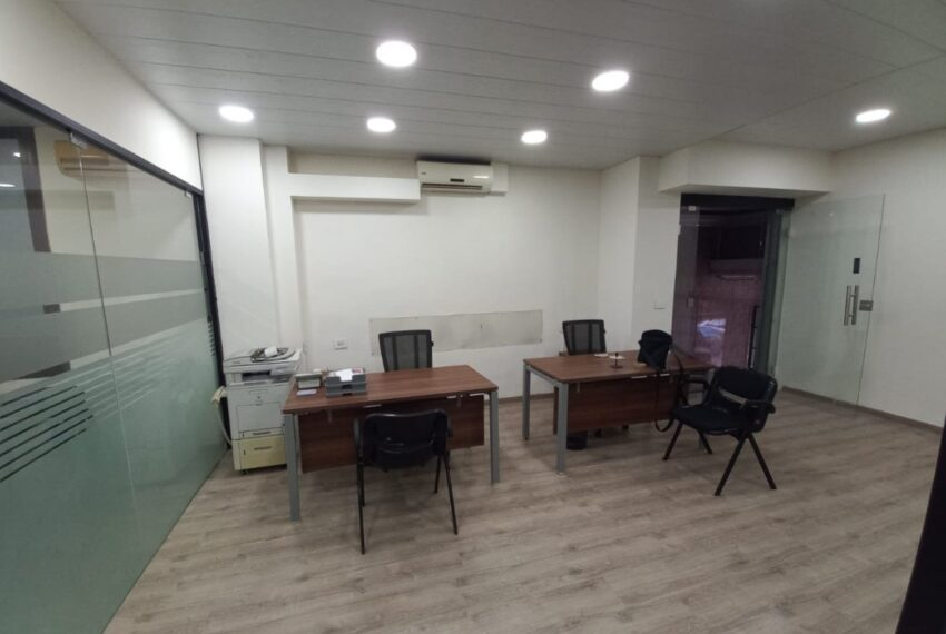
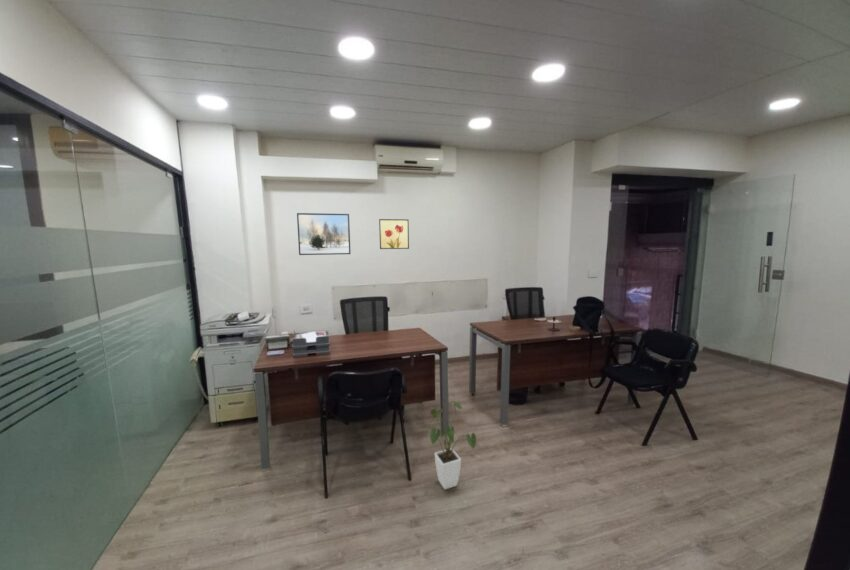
+ wall art (394, 234)
+ house plant (453, 447)
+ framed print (324, 234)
